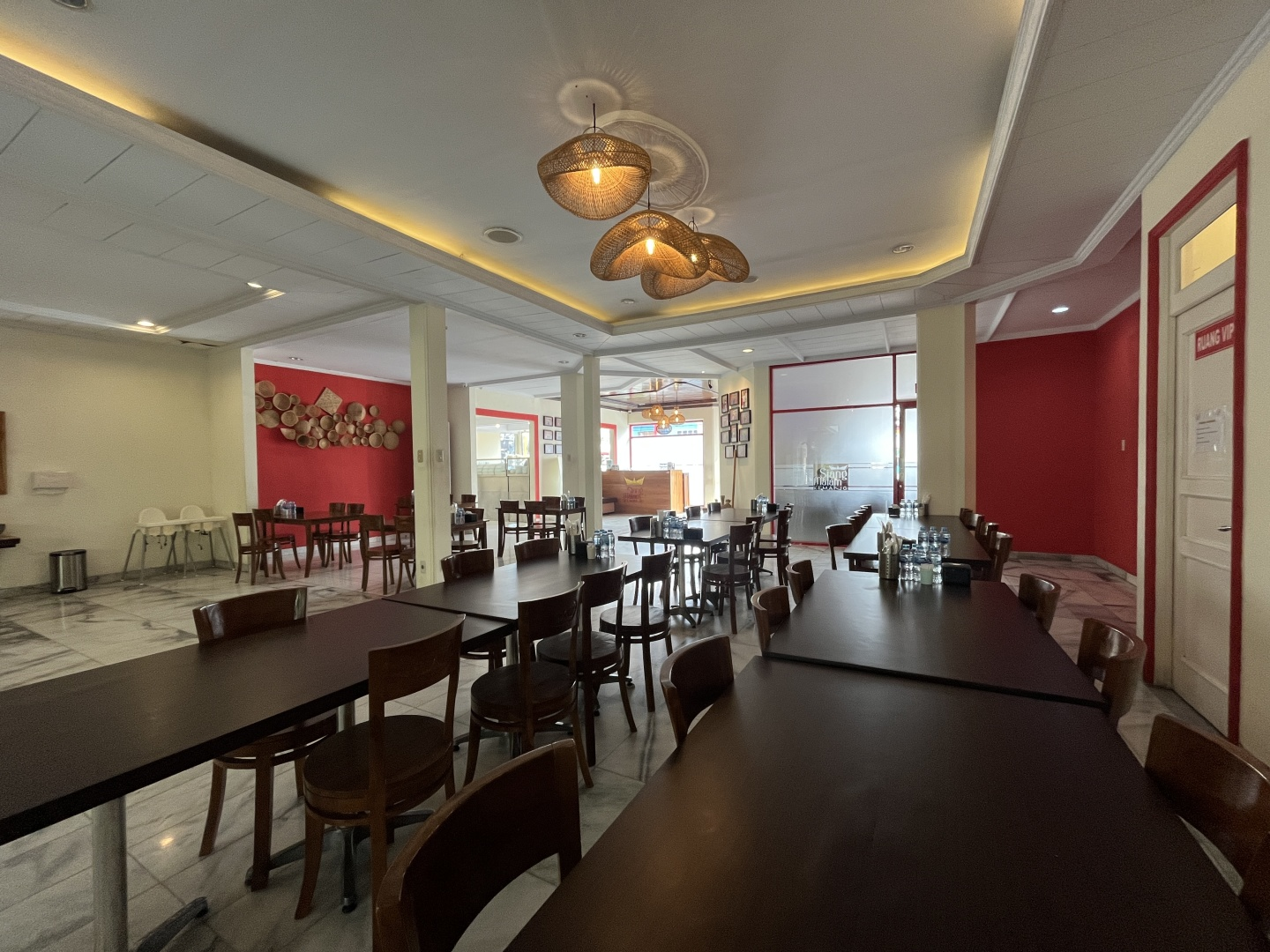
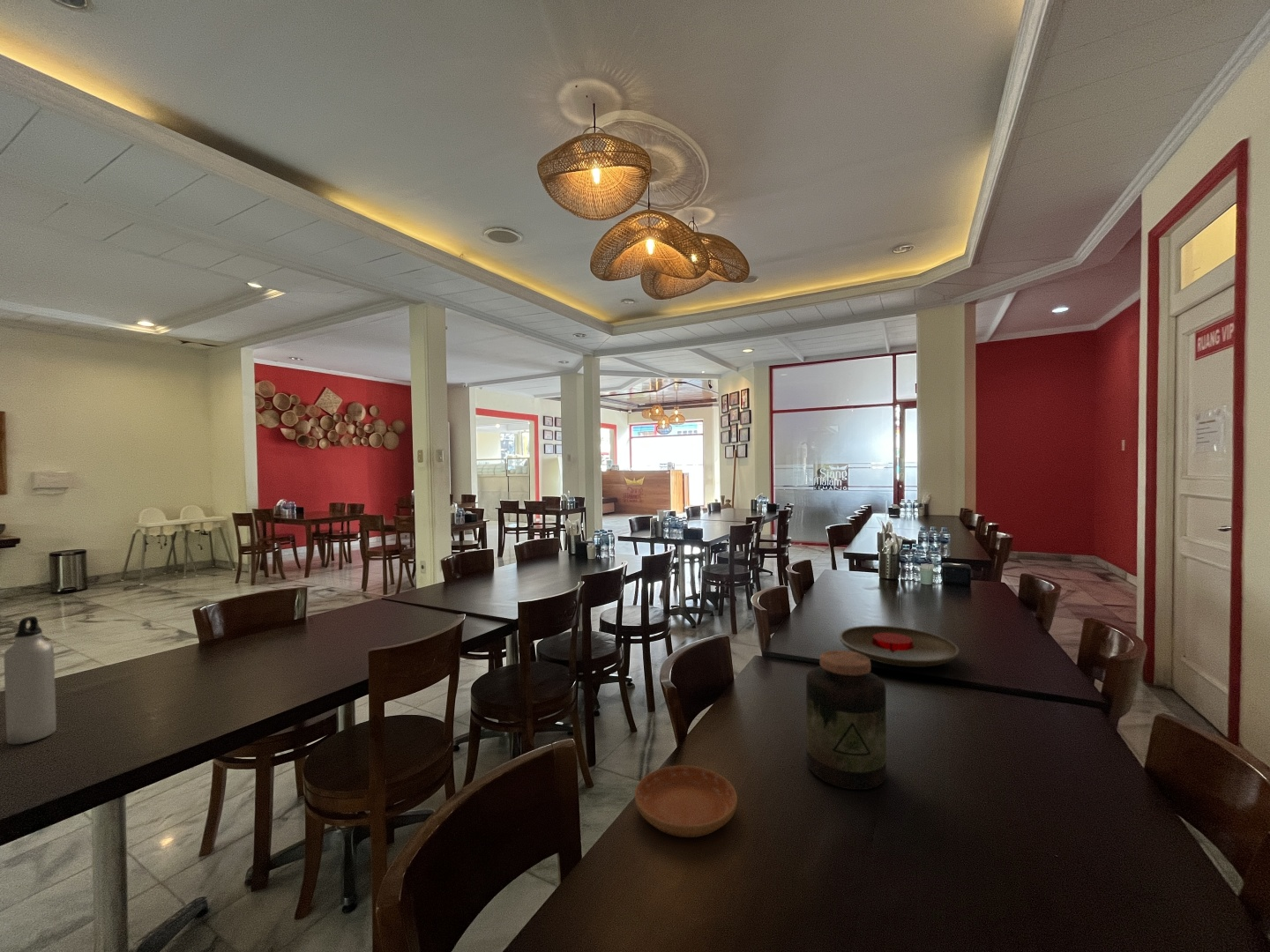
+ saucer (685, 801)
+ jar (845, 713)
+ plate (896, 647)
+ water bottle (30, 677)
